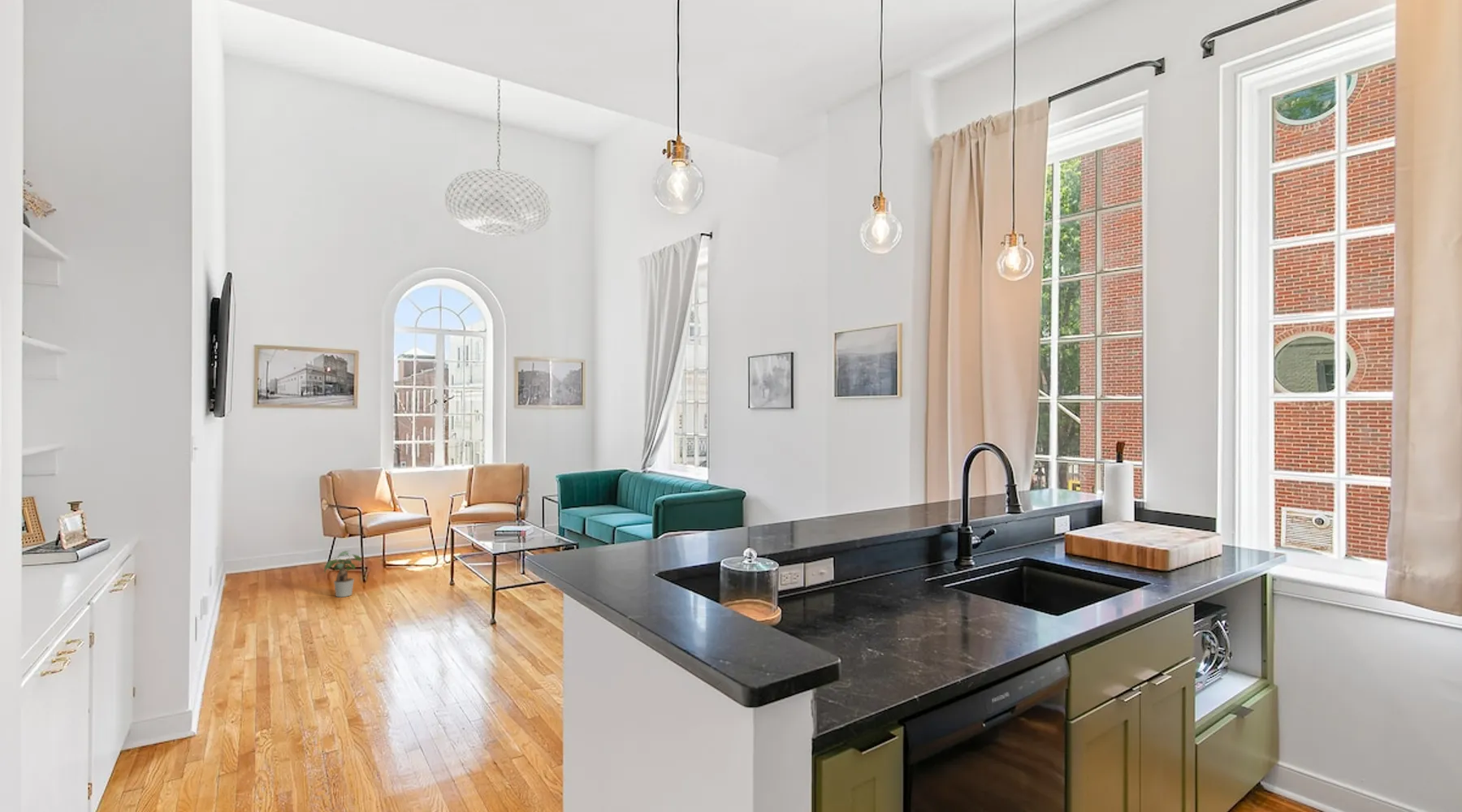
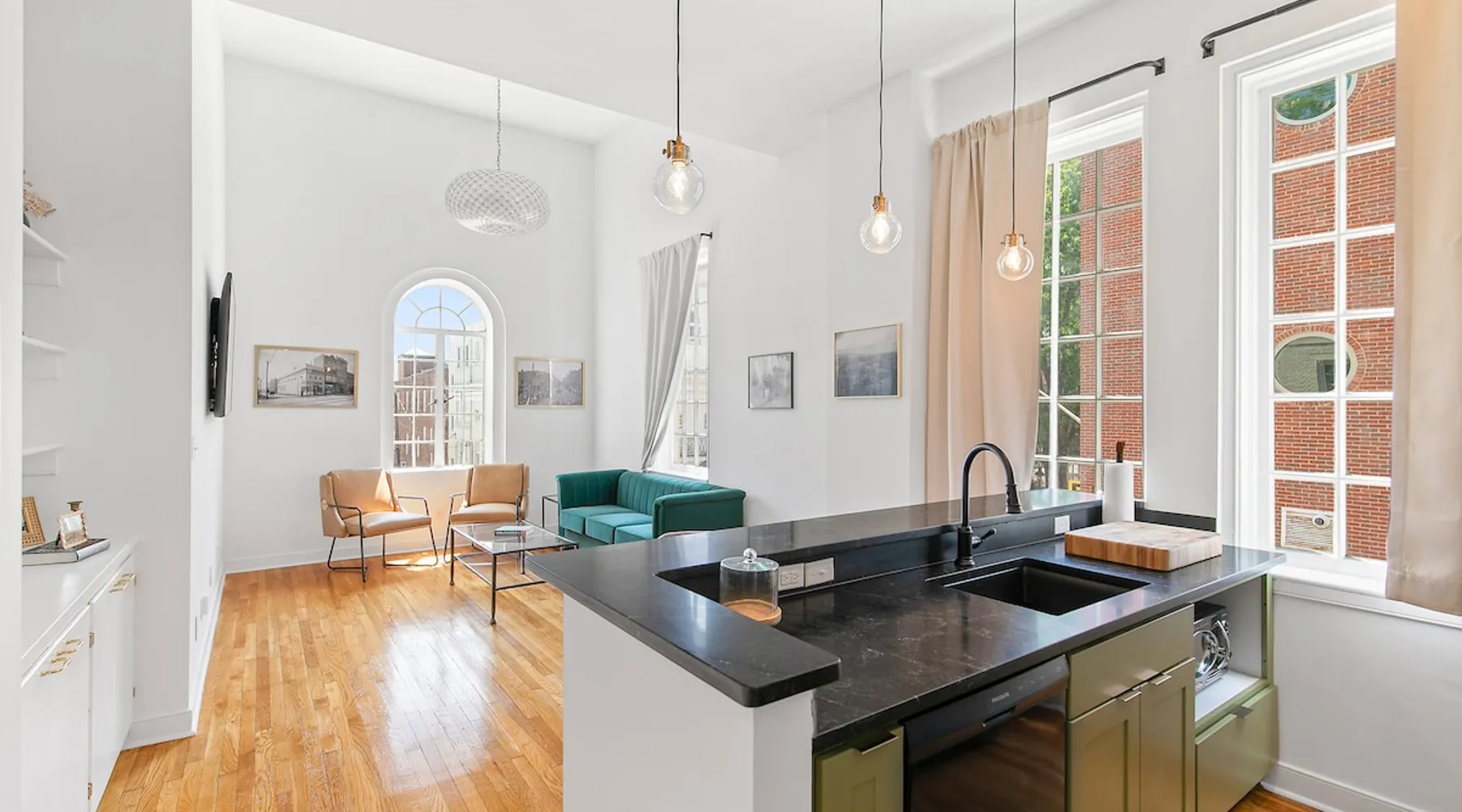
- potted plant (342, 572)
